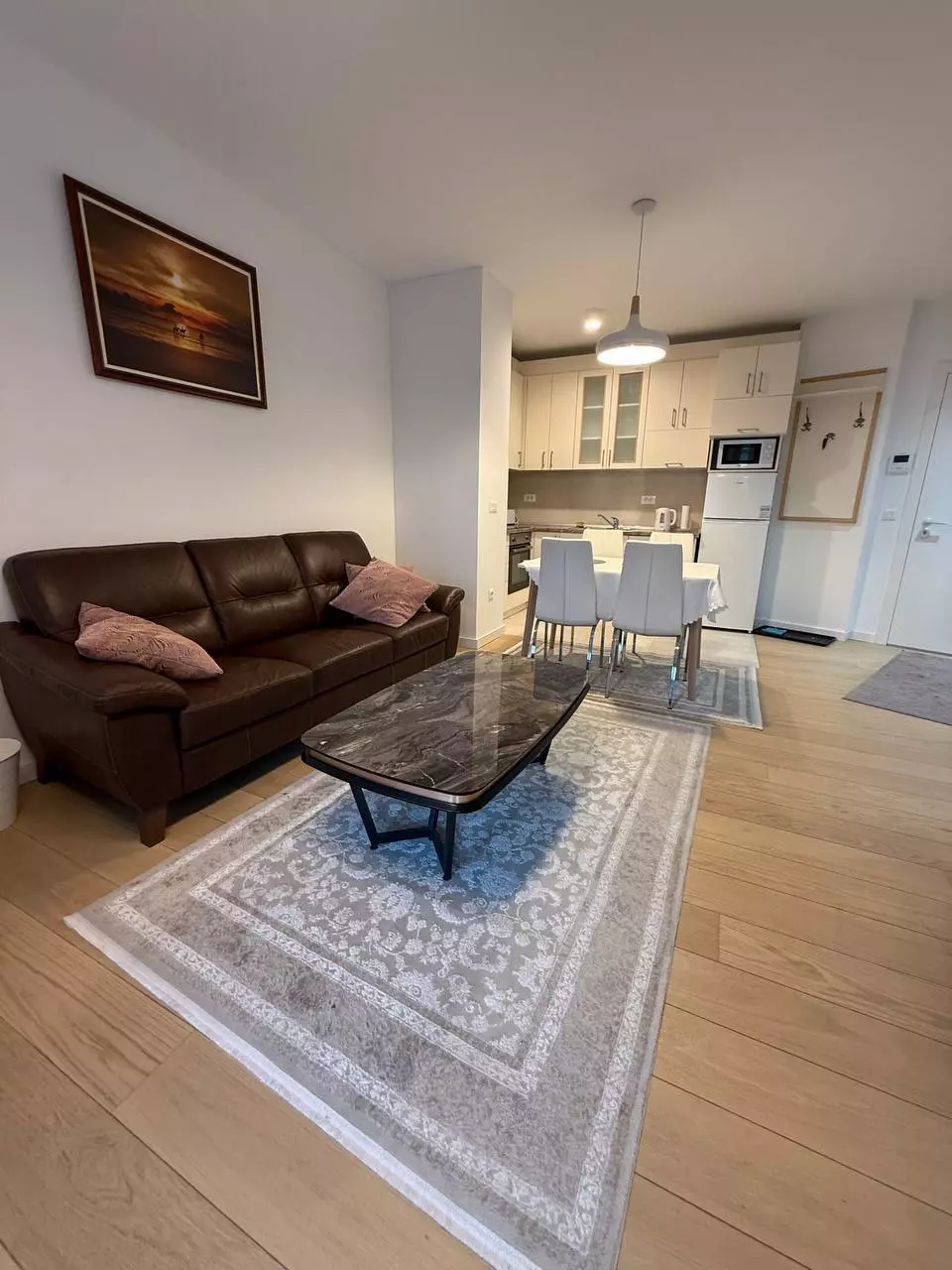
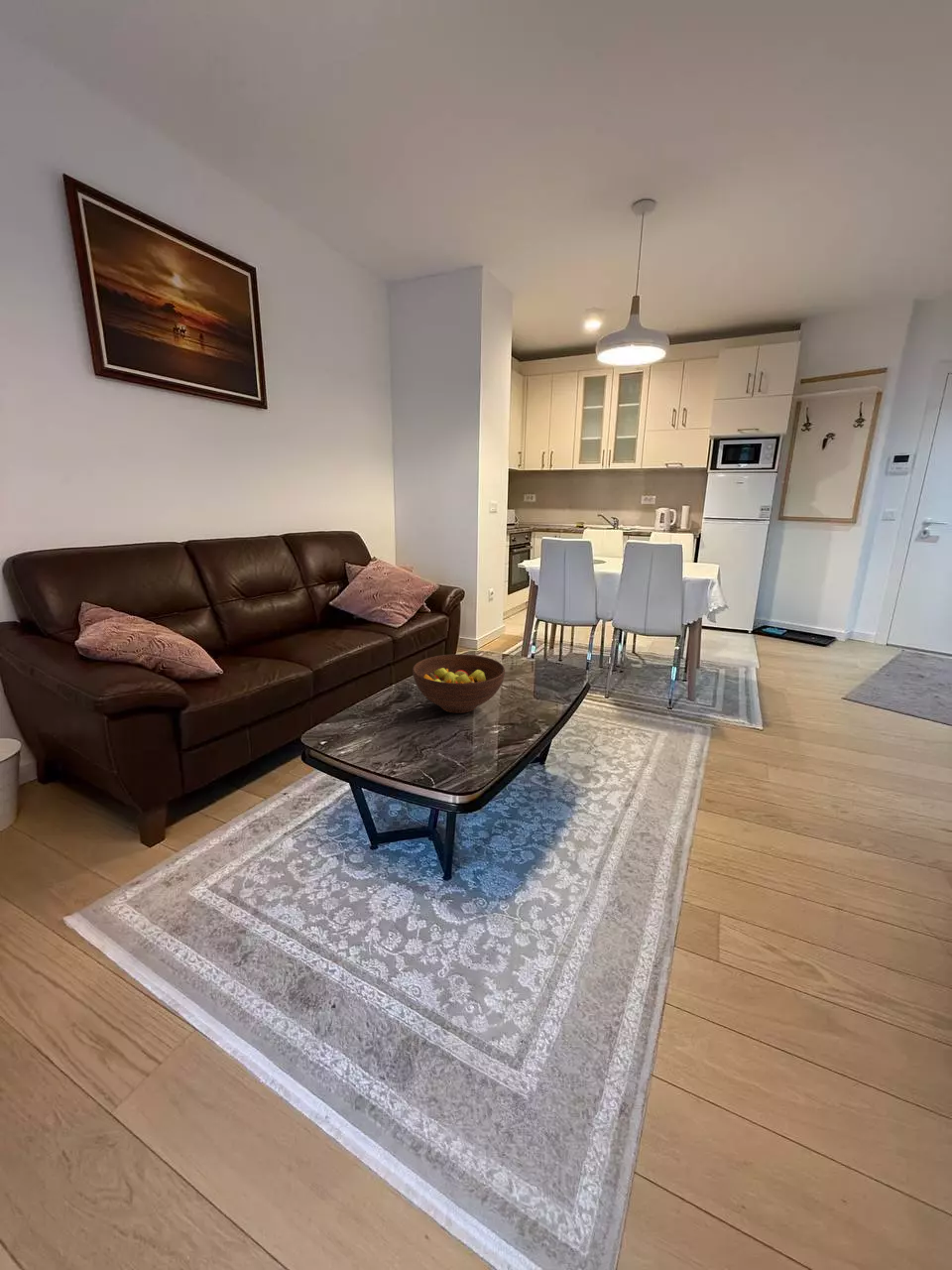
+ fruit bowl (458, 688)
